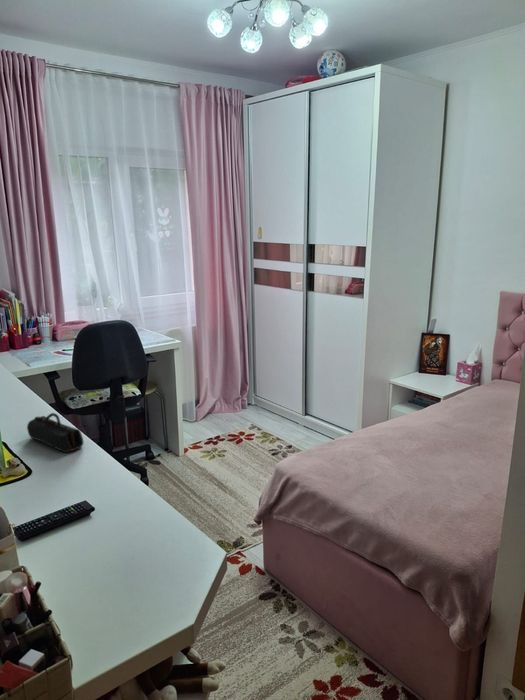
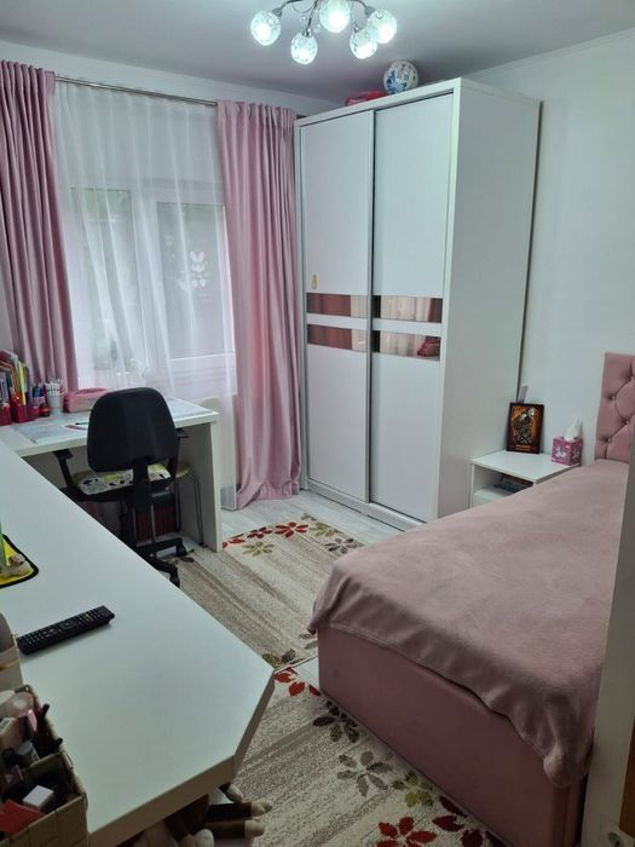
- pencil case (53, 427)
